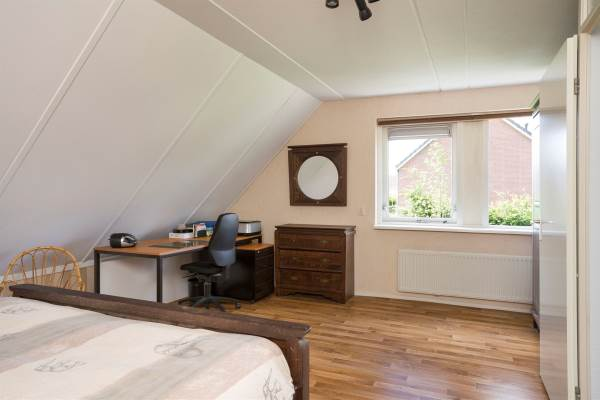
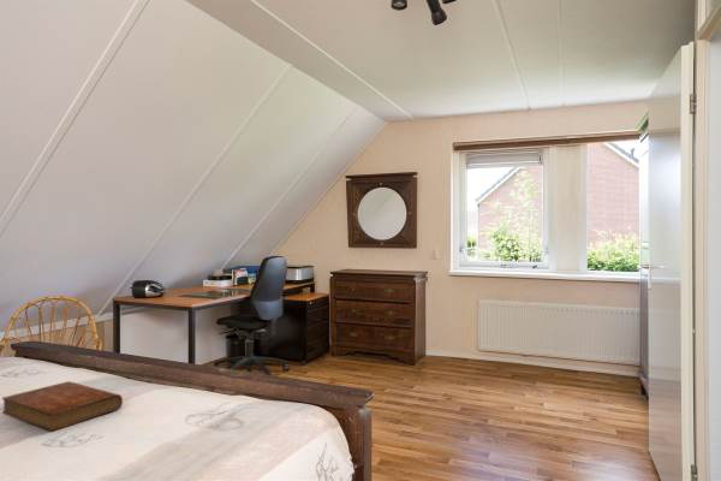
+ bible (62, 403)
